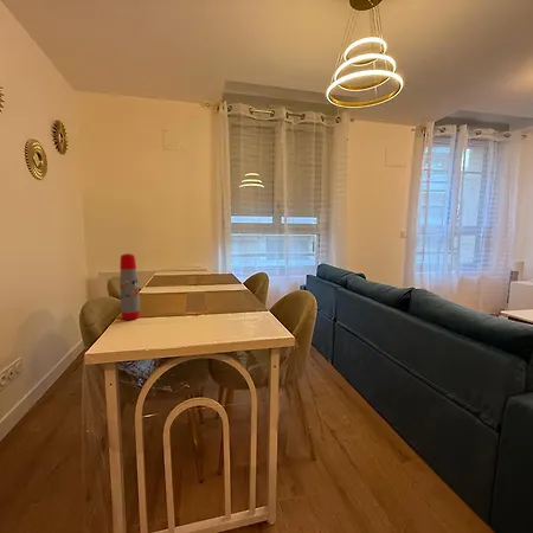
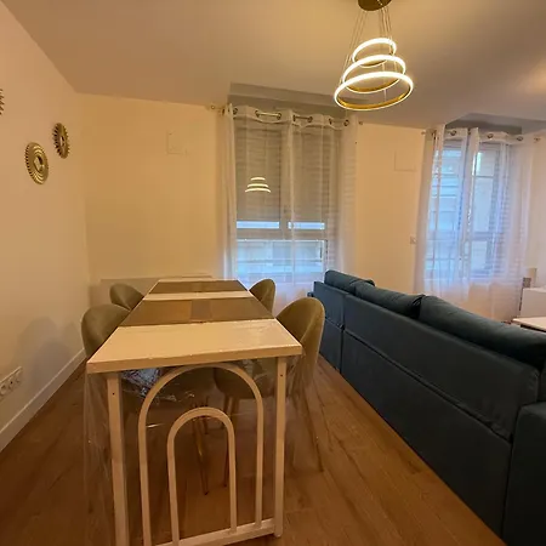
- water bottle (129, 285)
